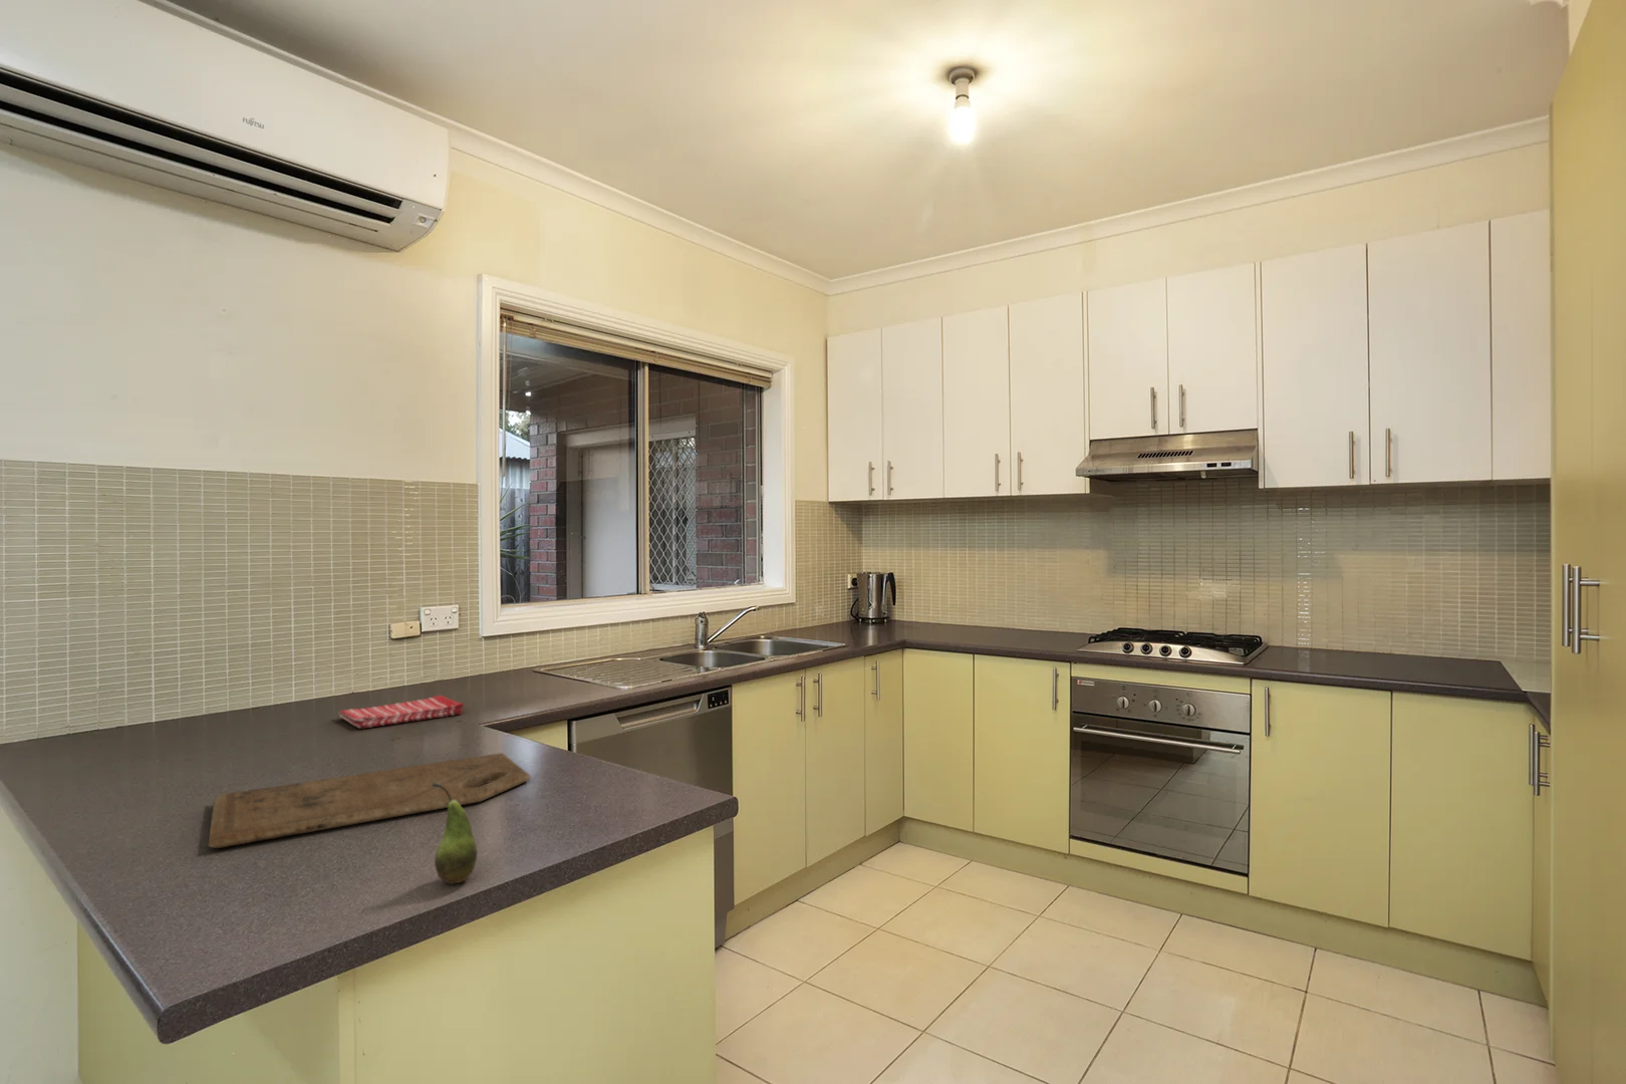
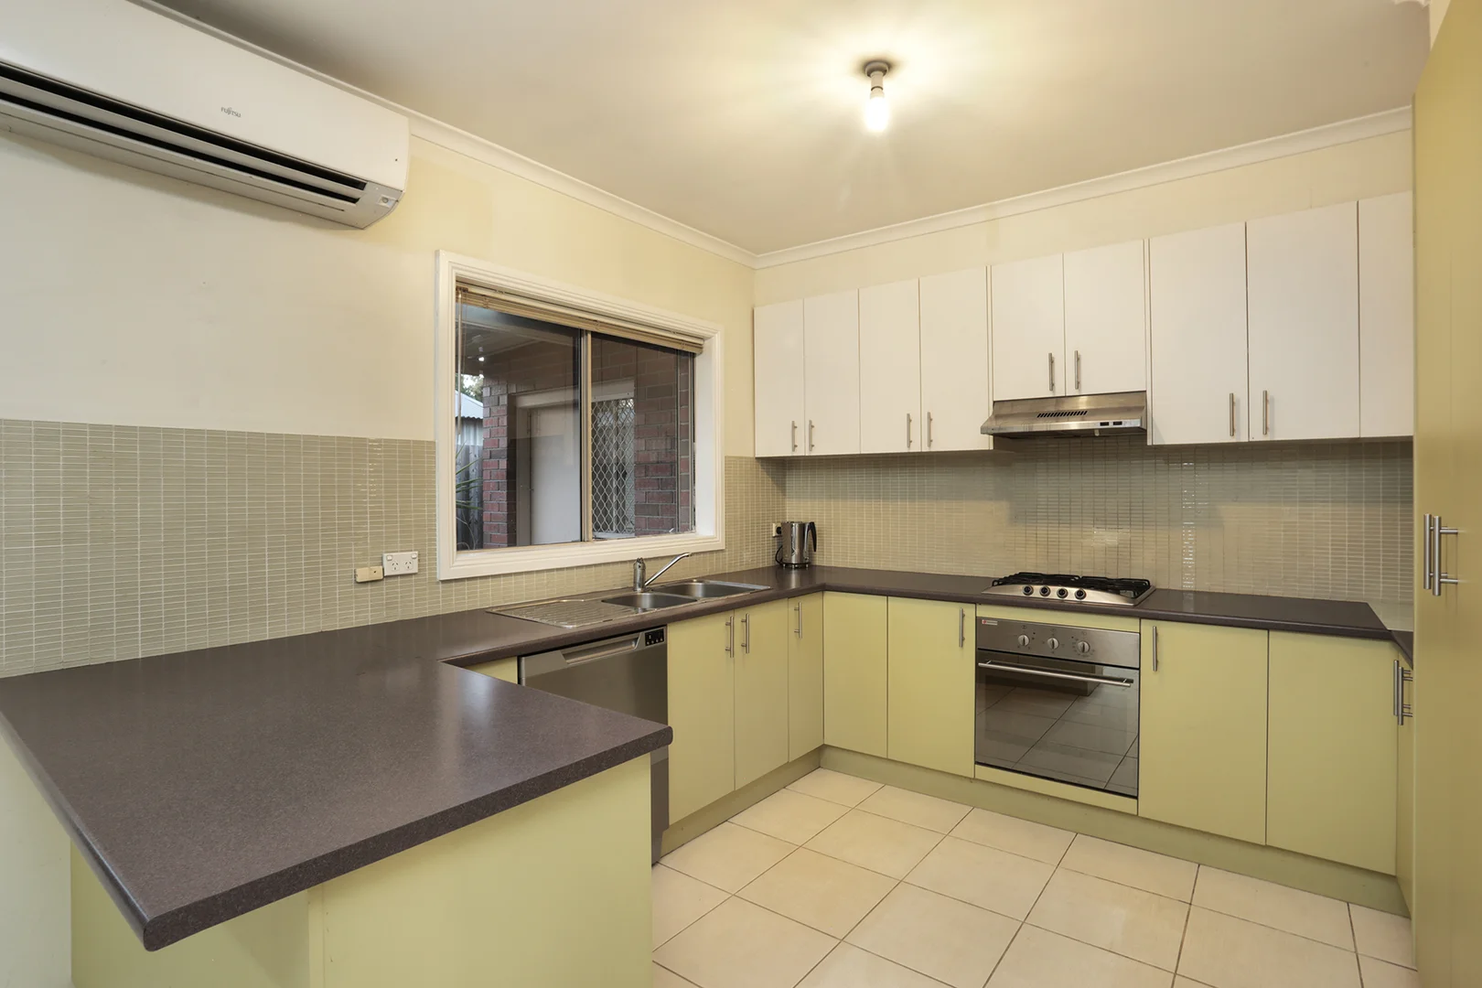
- dish towel (403, 710)
- cutting board (381, 792)
- fruit (456, 831)
